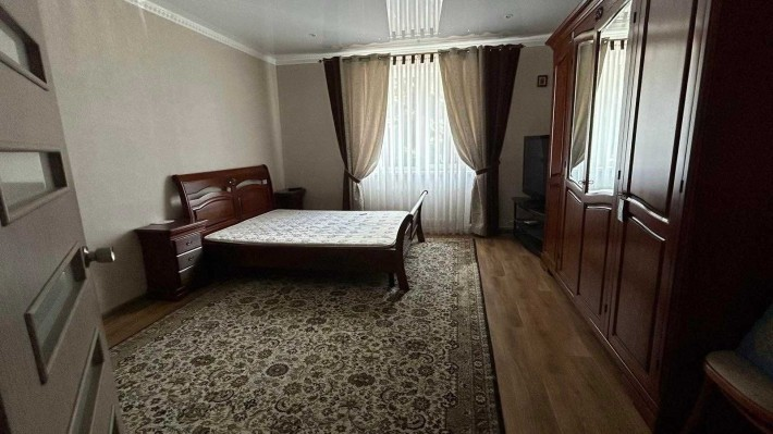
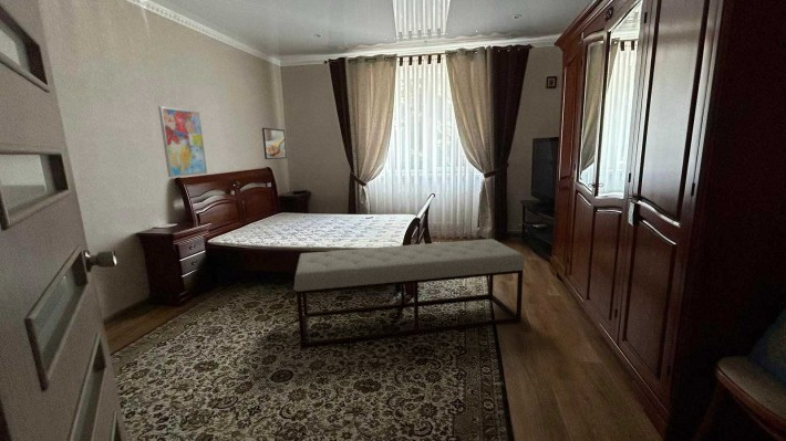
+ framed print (275, 144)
+ wall art (184, 143)
+ bench (407, 283)
